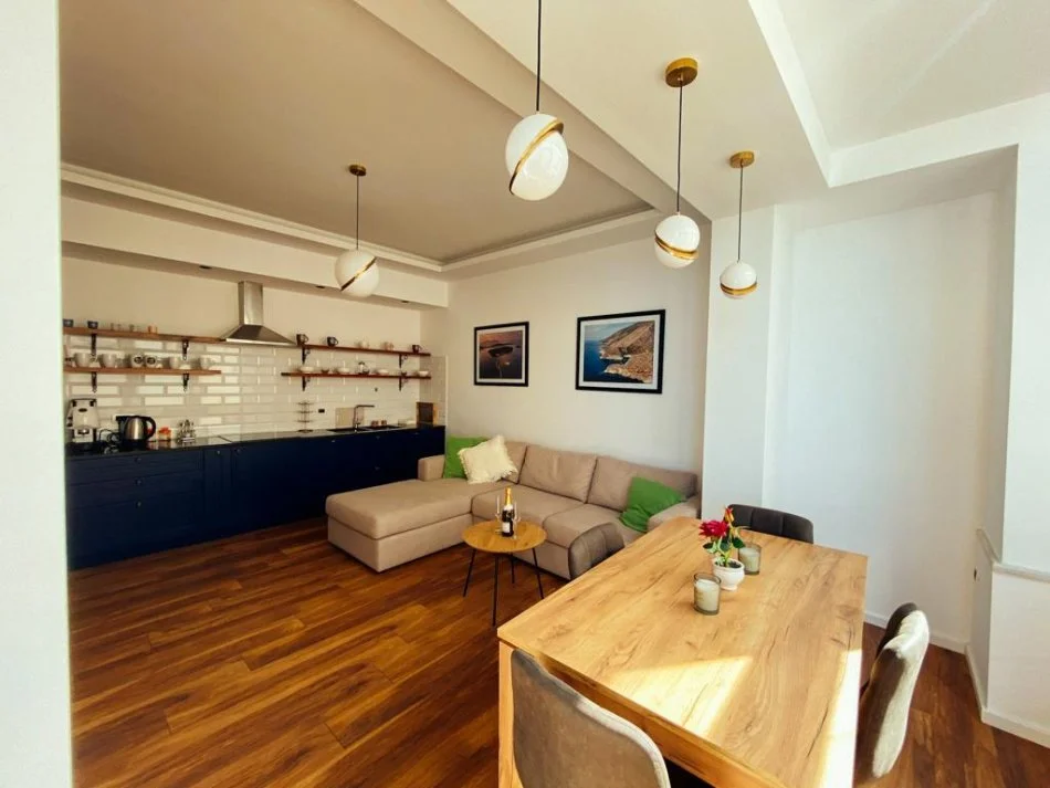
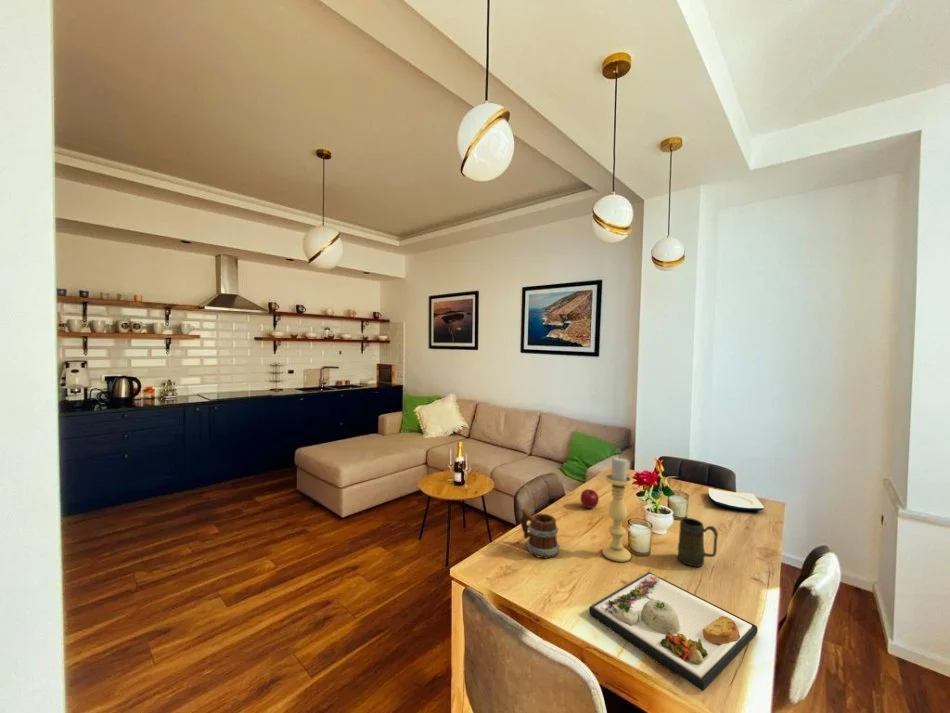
+ mug (538, 531)
+ plate (734, 500)
+ candle holder (617, 505)
+ dinner plate (670, 611)
+ mug (697, 542)
+ apple (589, 498)
